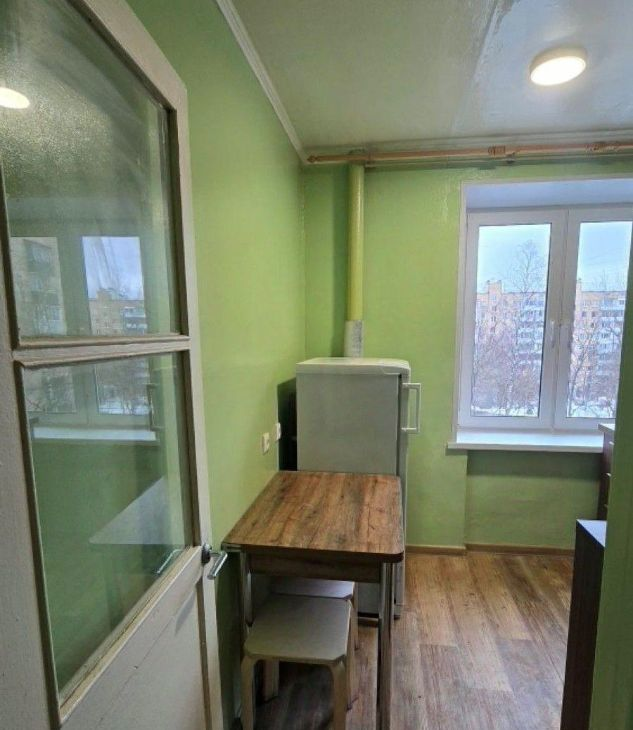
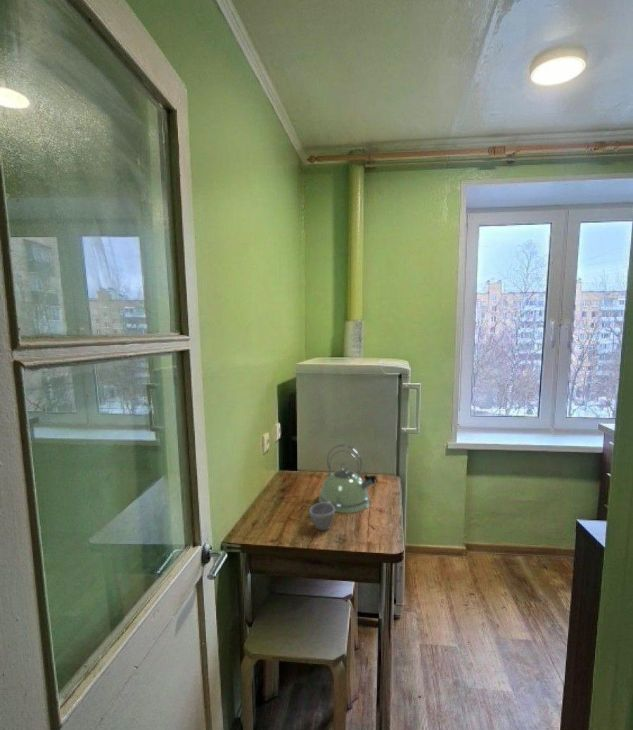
+ cup (323, 515)
+ kettle (347, 473)
